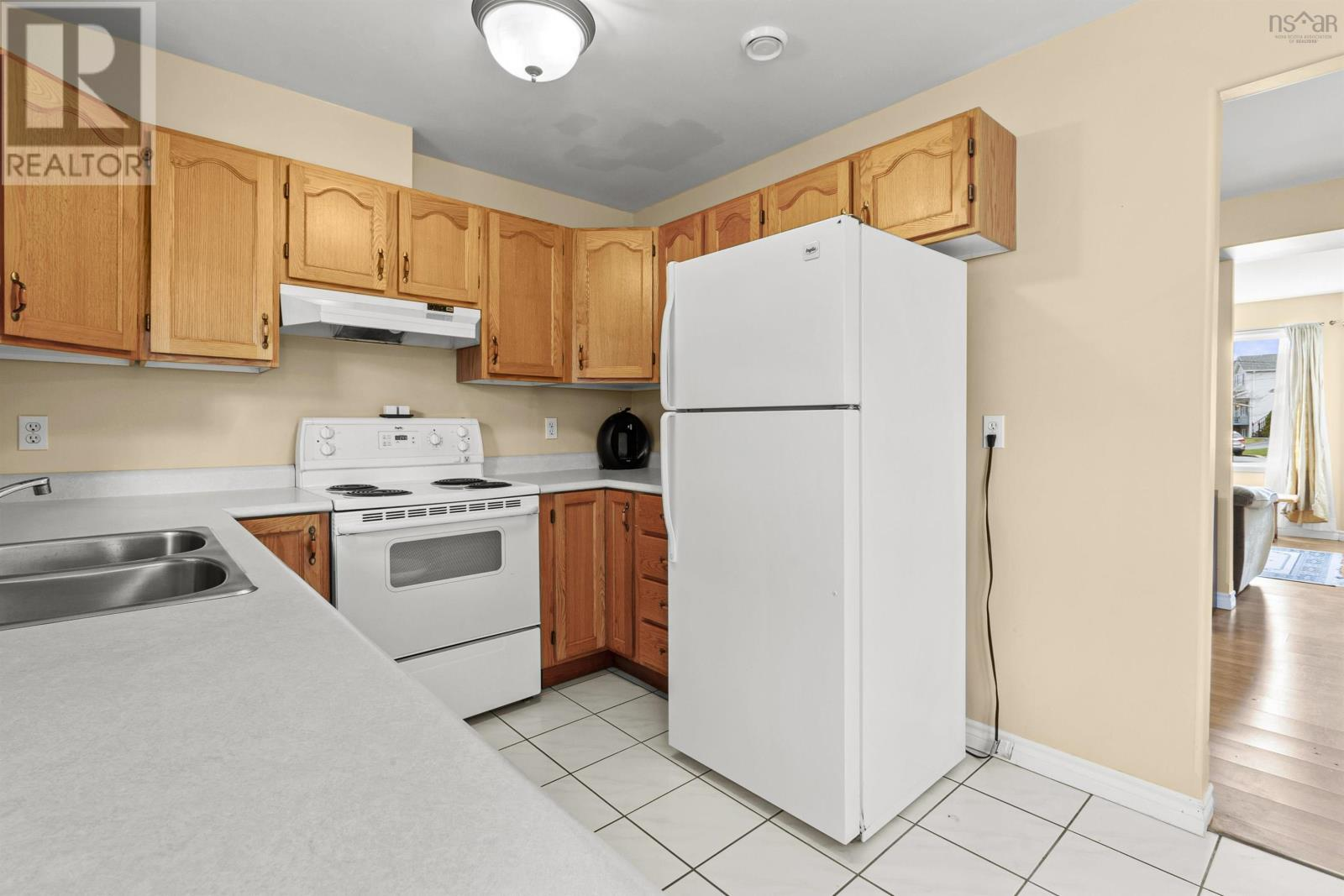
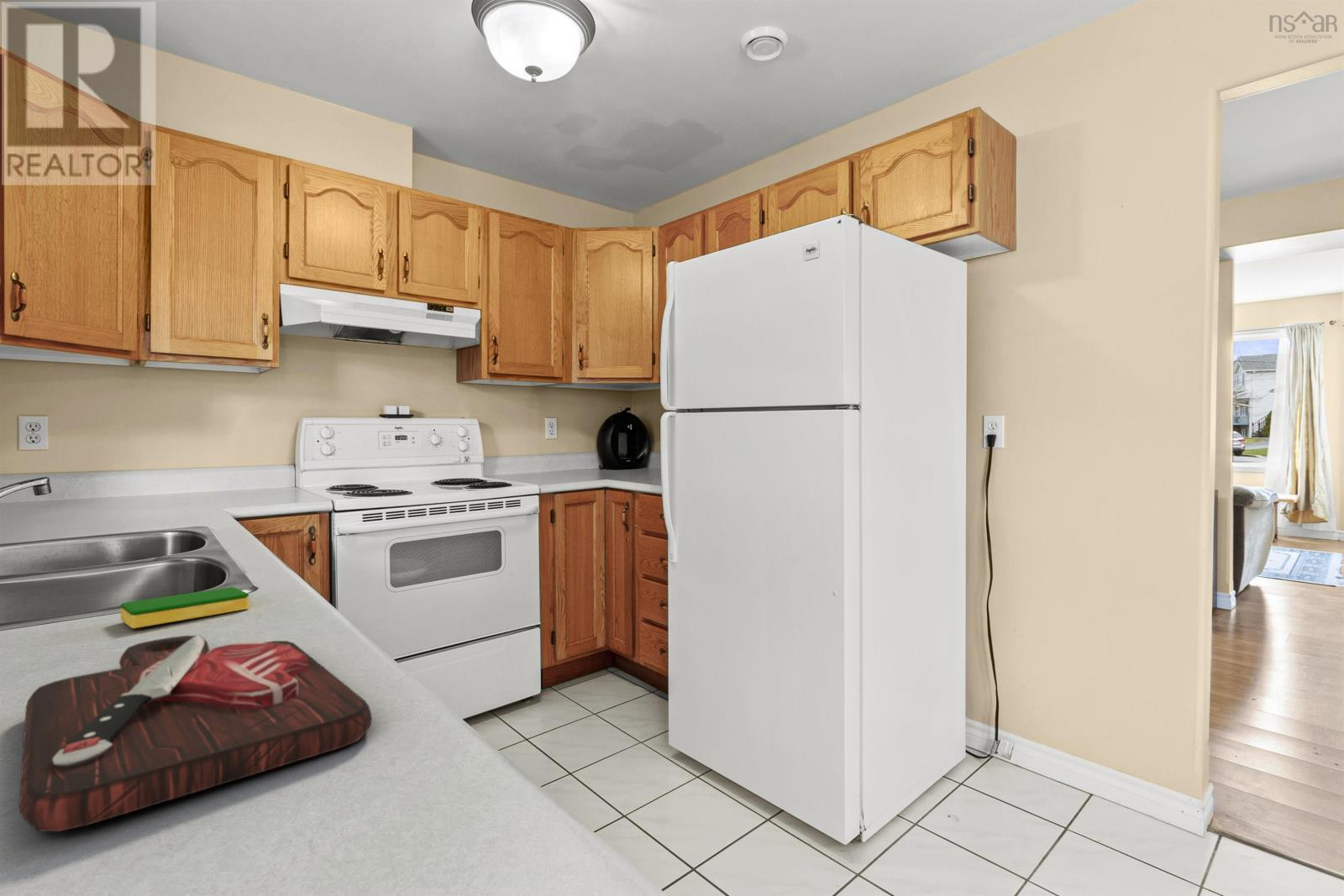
+ cutting board (188, 679)
+ dish sponge (186, 605)
